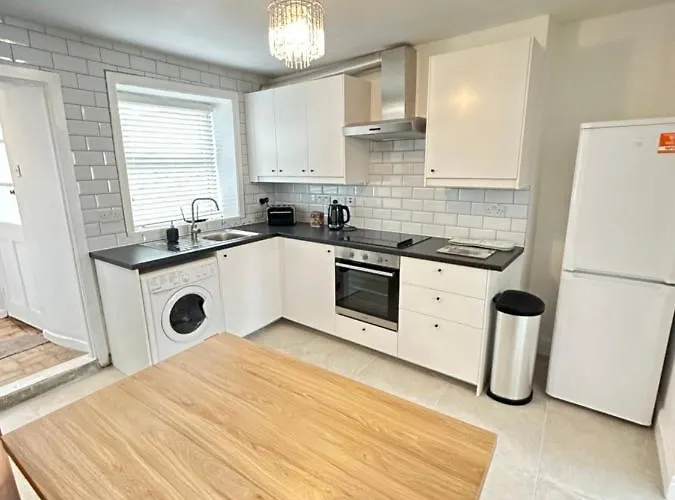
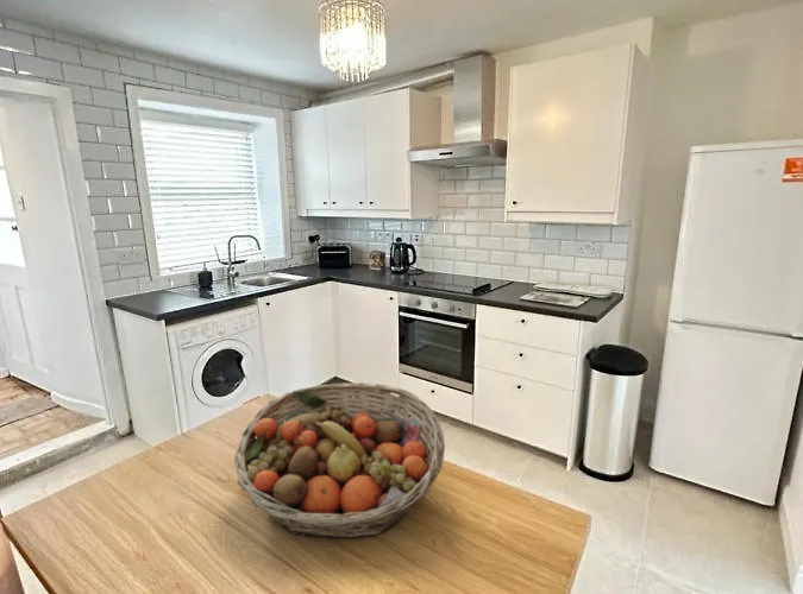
+ fruit basket (341, 454)
